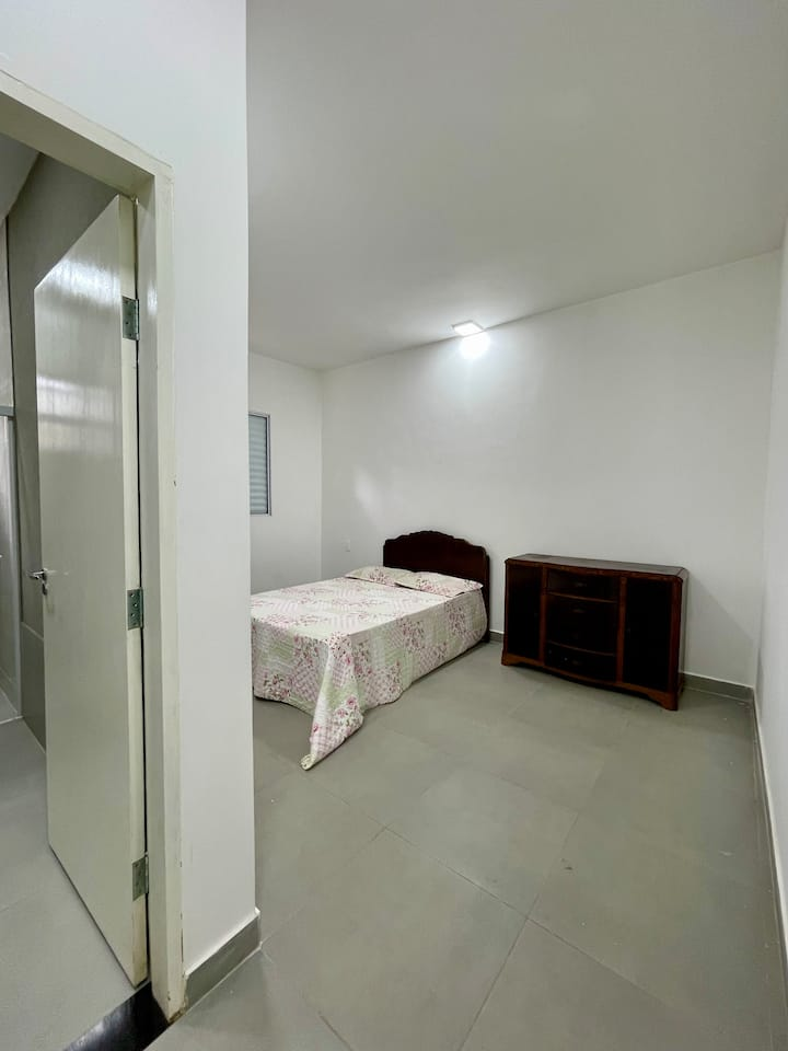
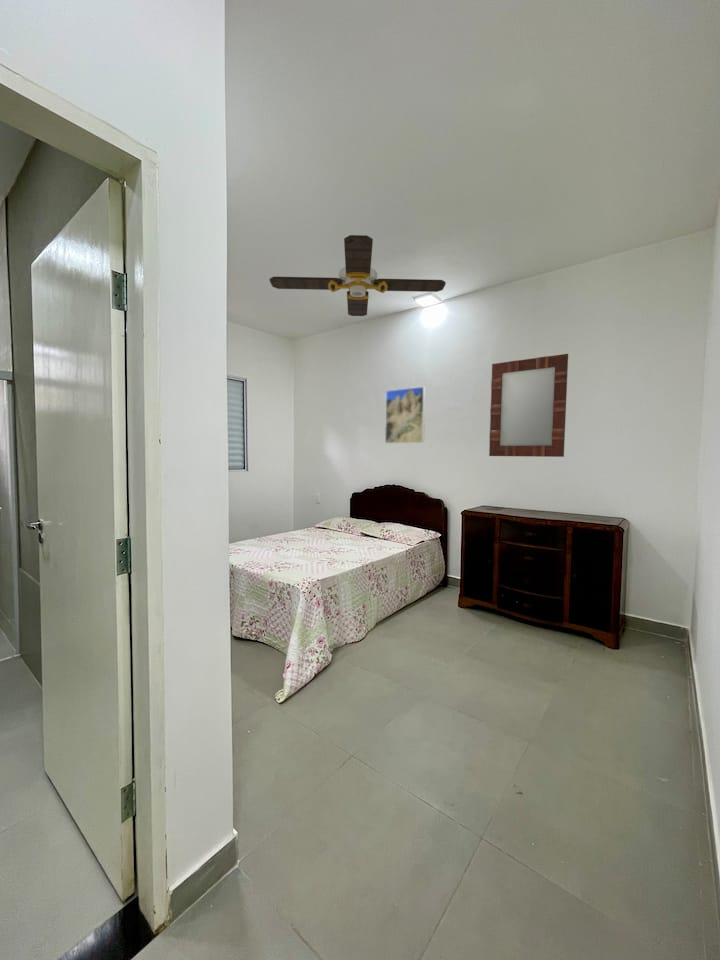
+ ceiling fan (358, 268)
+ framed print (404, 416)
+ home mirror (526, 408)
